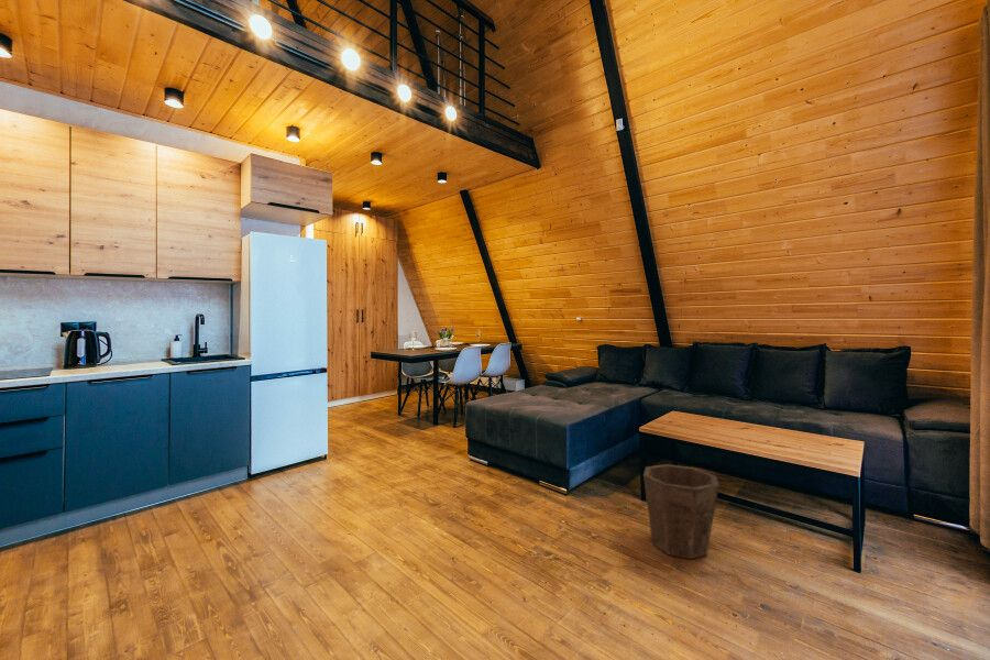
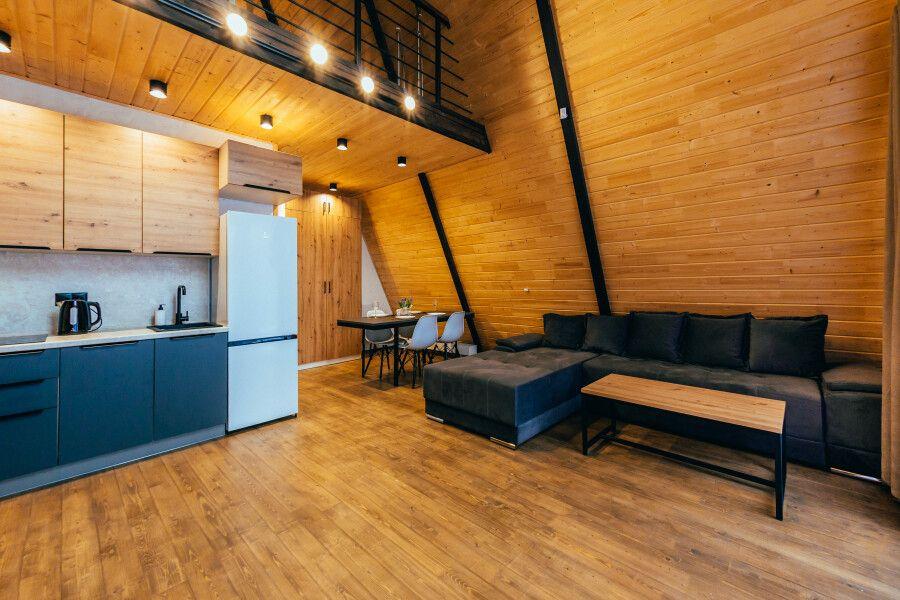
- waste bin (679, 509)
